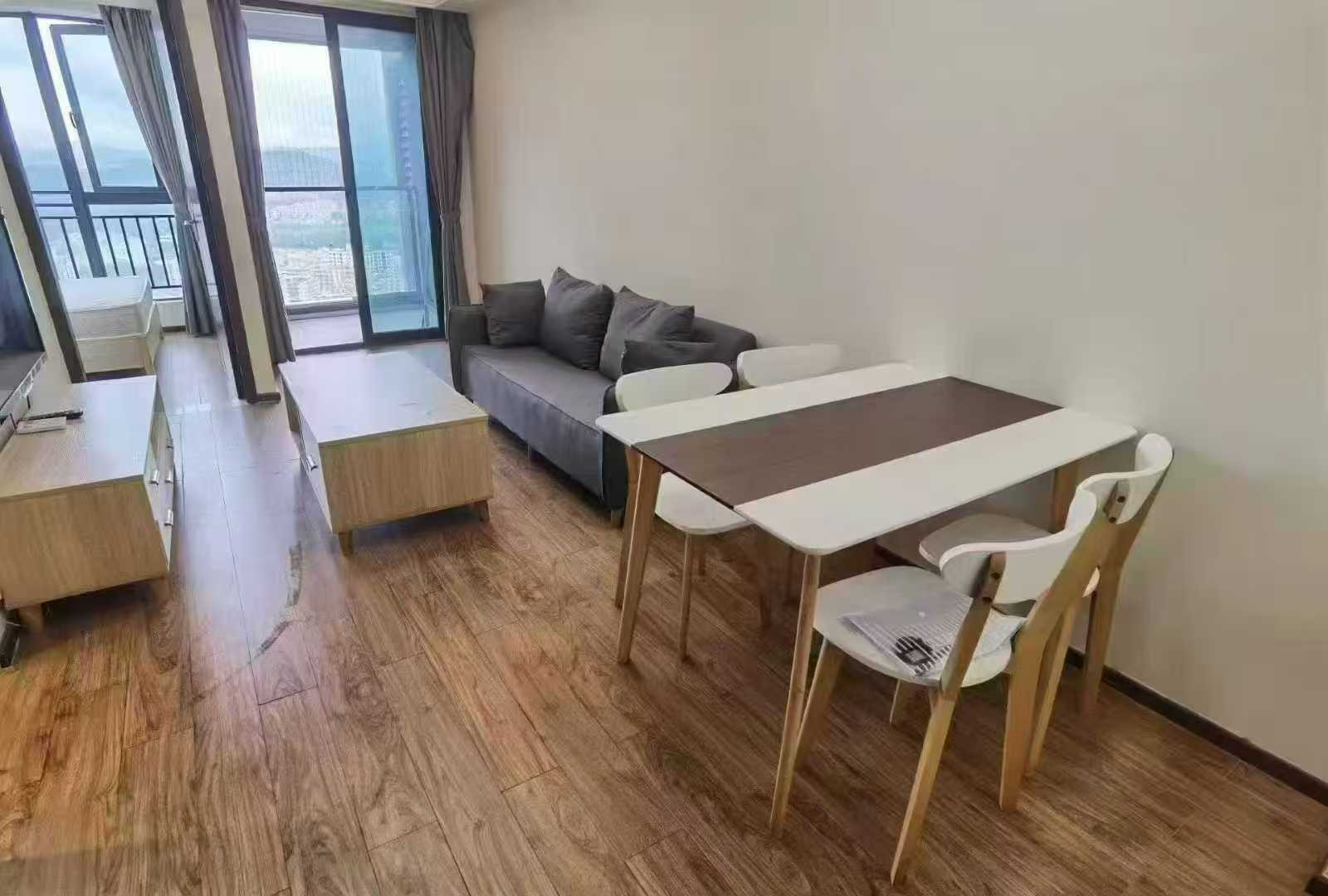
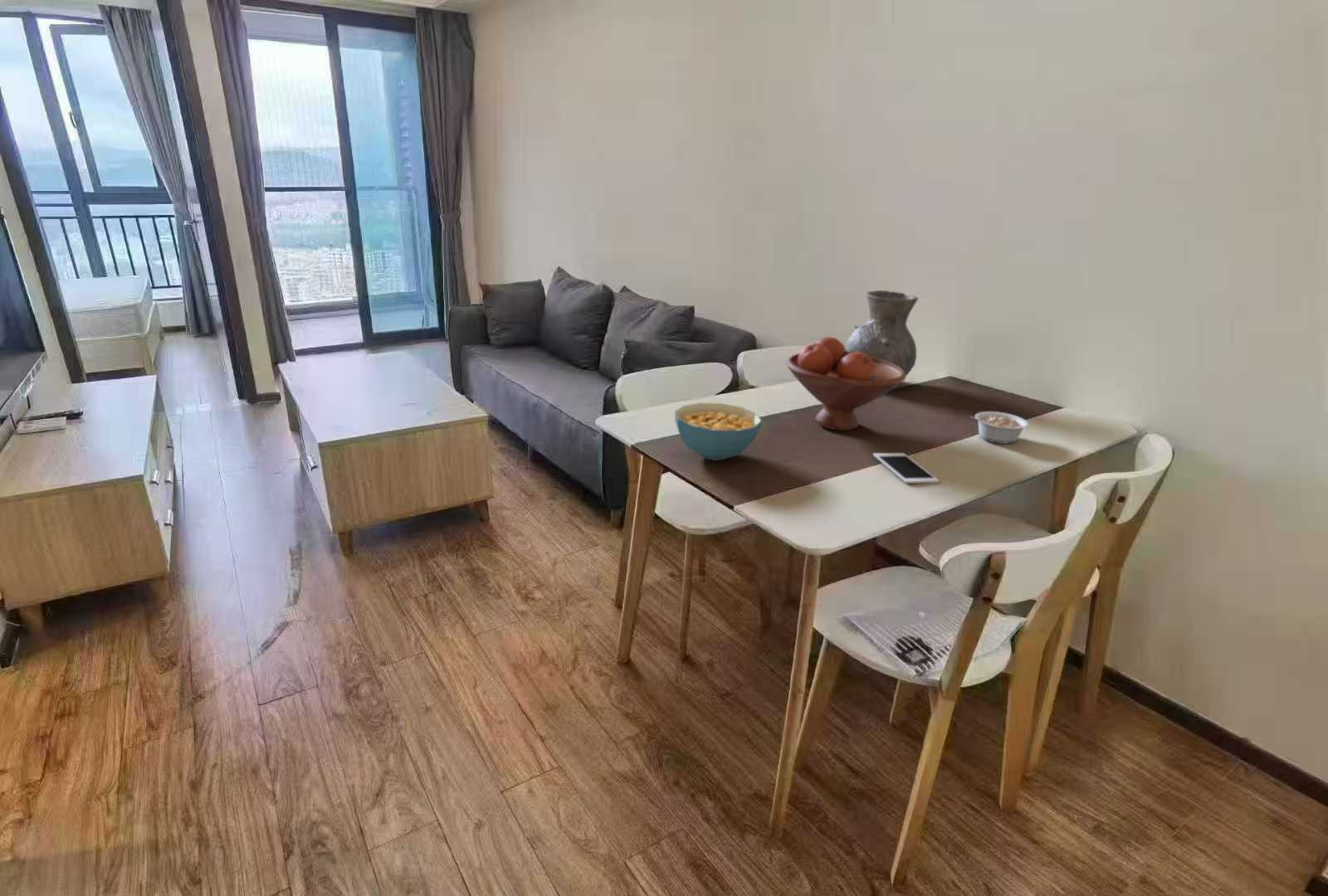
+ fruit bowl (842, 384)
+ vase (883, 339)
+ legume (998, 427)
+ cereal bowl (715, 436)
+ cell phone (905, 467)
